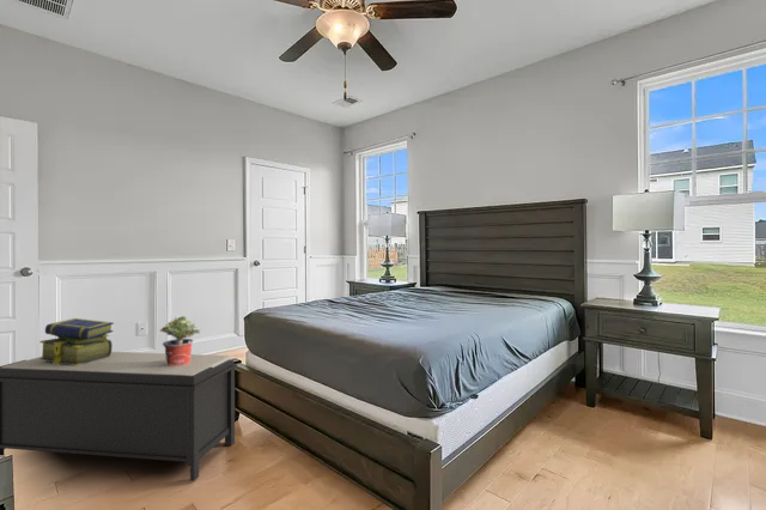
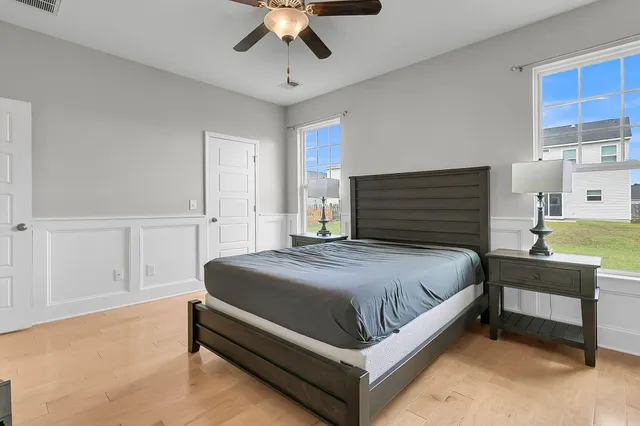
- potted plant (182, 339)
- bench (120, 407)
- stack of books (79, 339)
